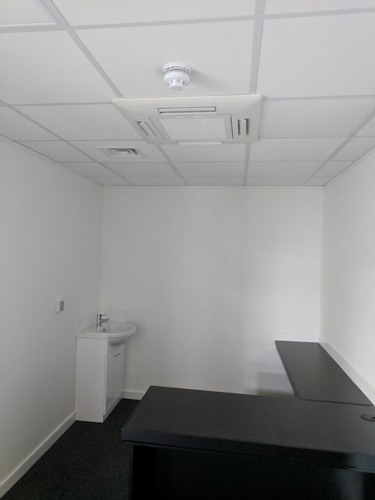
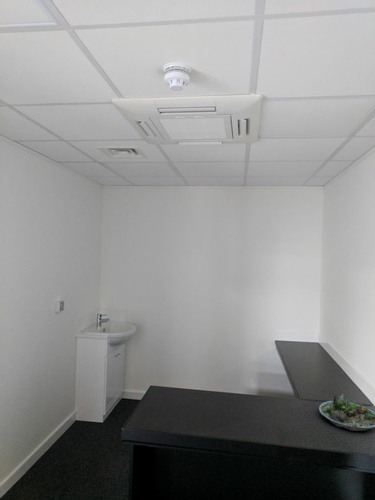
+ succulent planter (348, 408)
